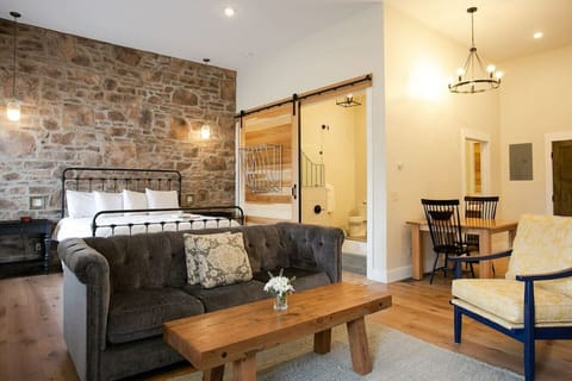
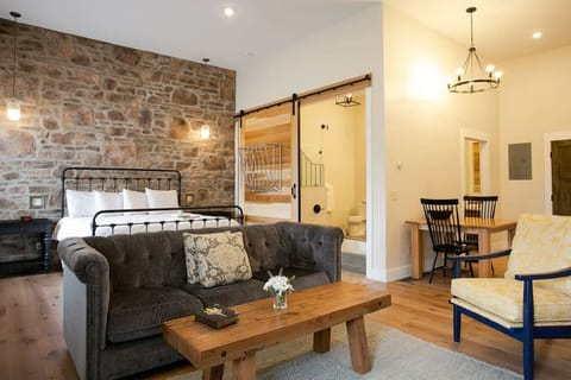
+ hardback book (217, 315)
